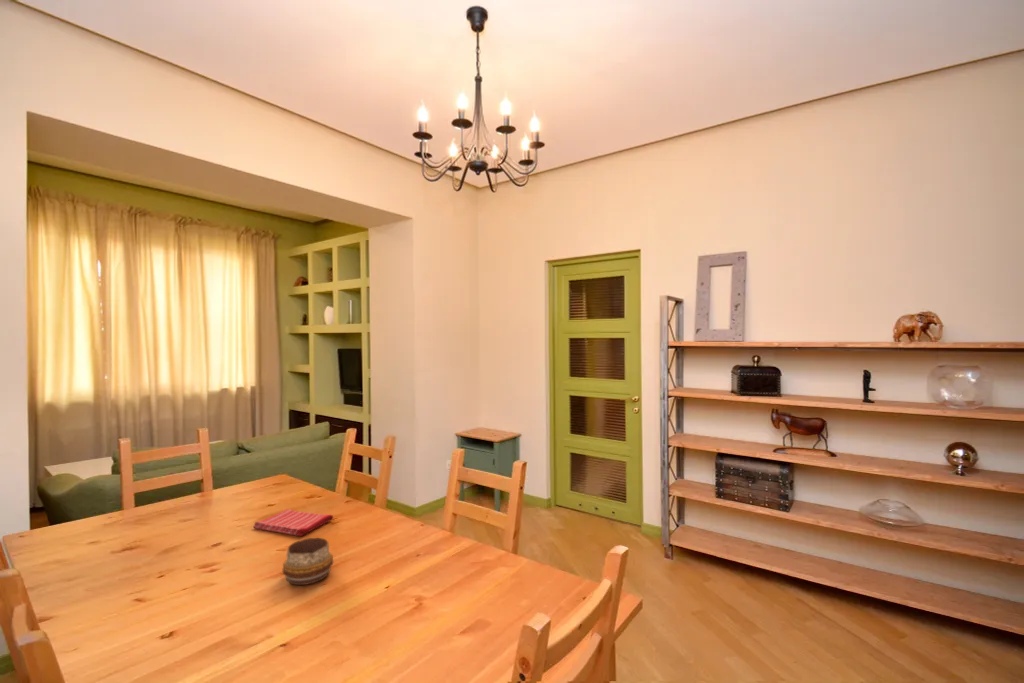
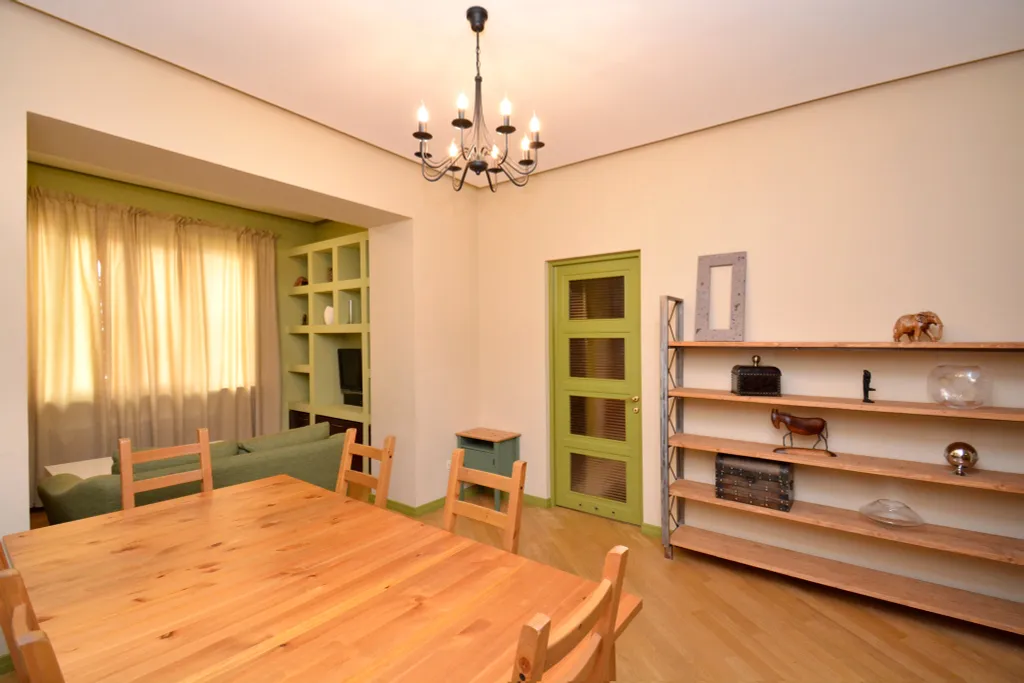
- decorative bowl (308, 561)
- dish towel (294, 520)
